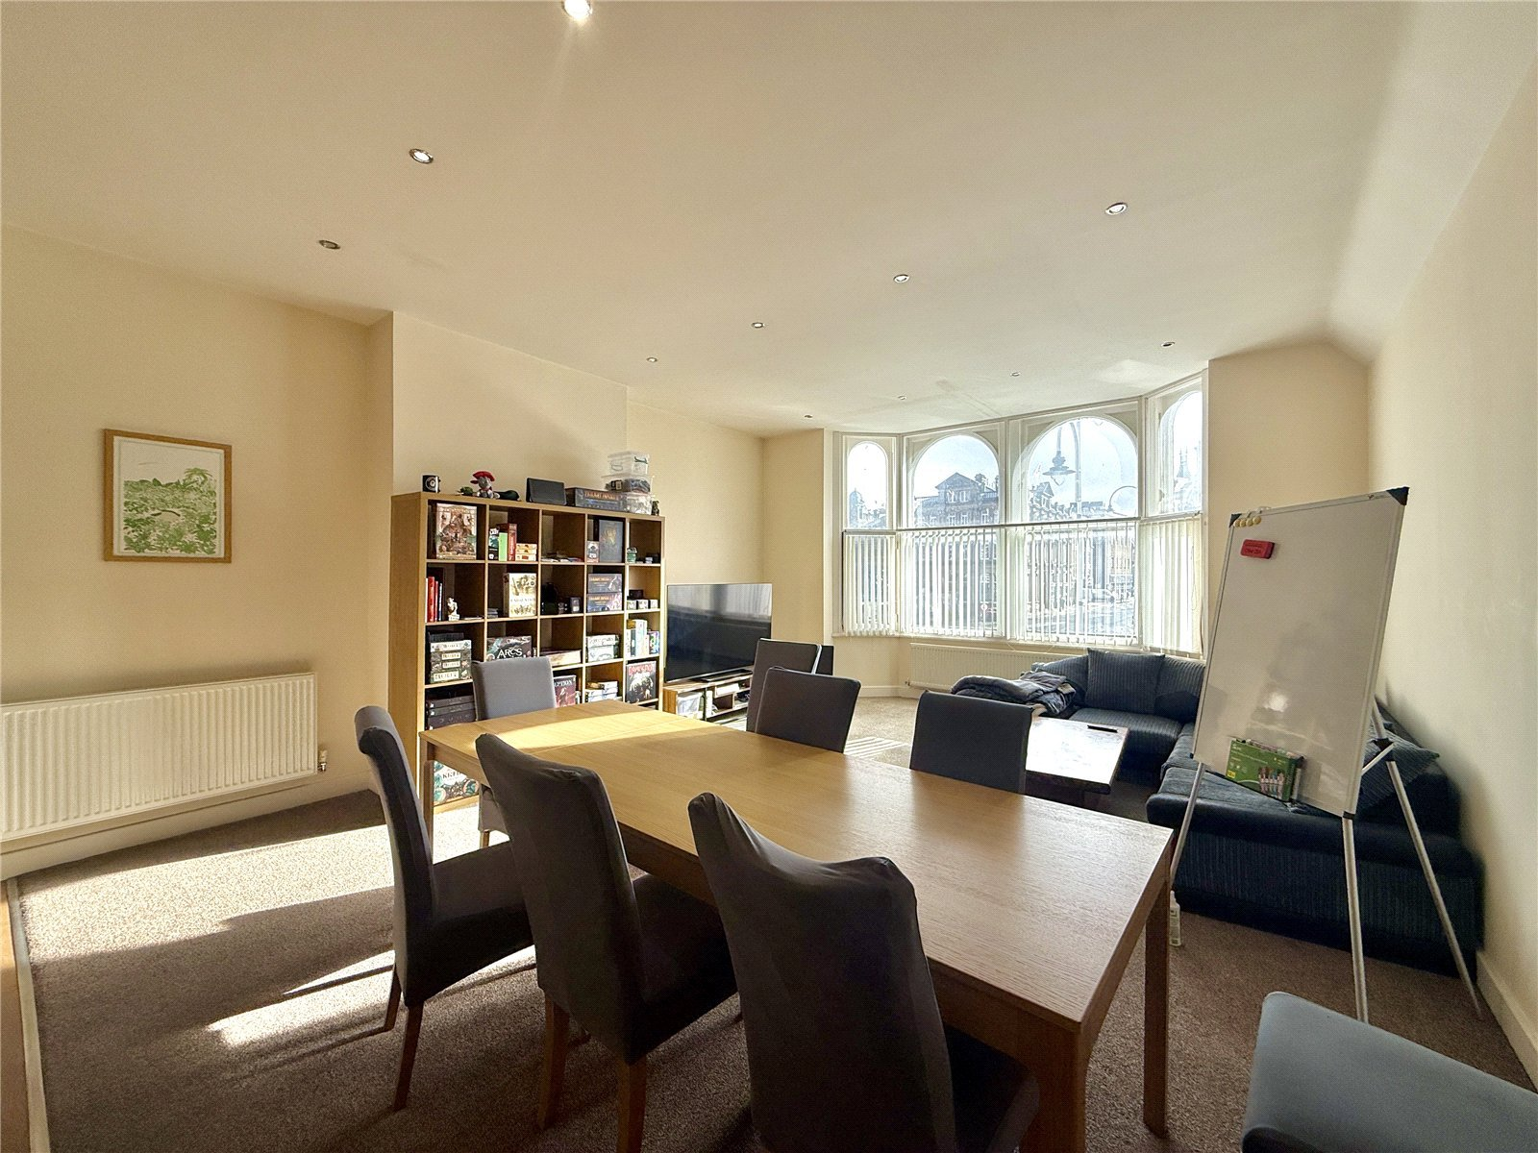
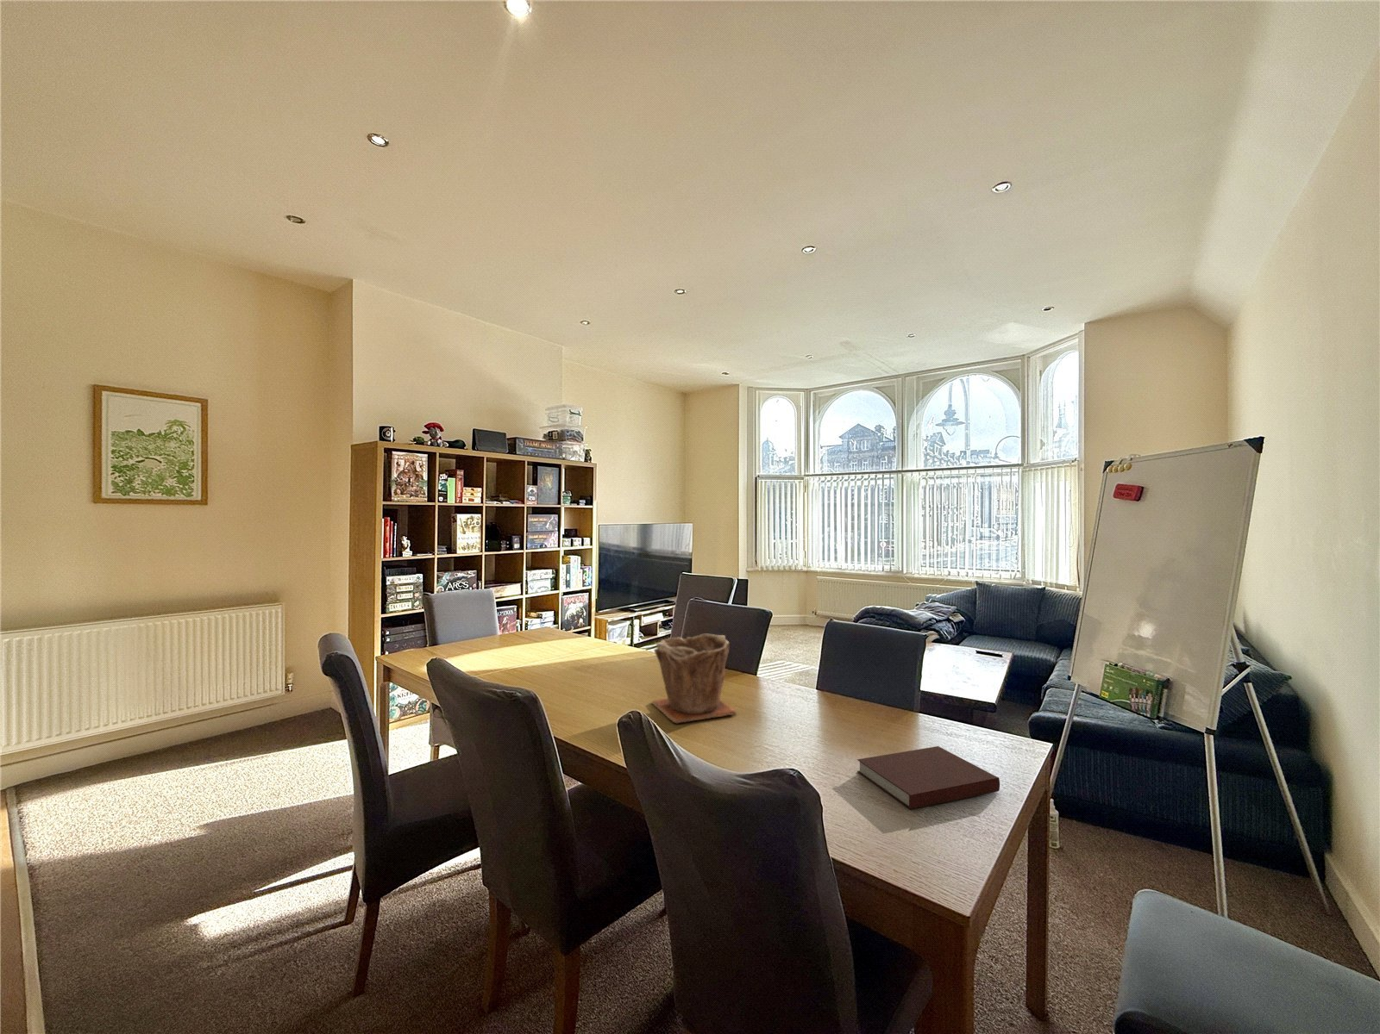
+ plant pot (692, 673)
+ notebook (926, 774)
